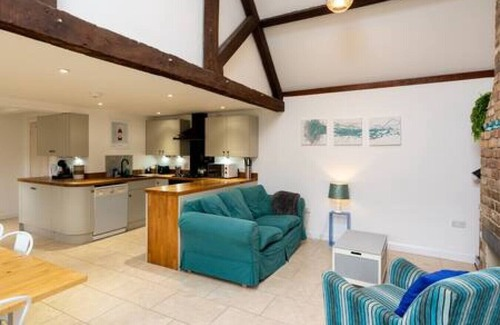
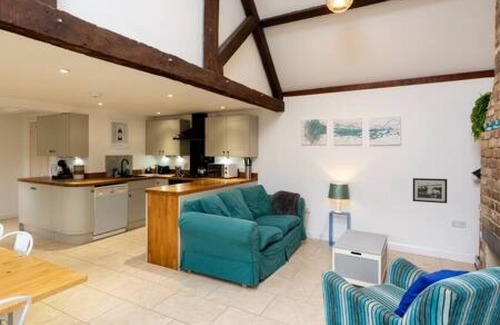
+ picture frame (429, 190)
